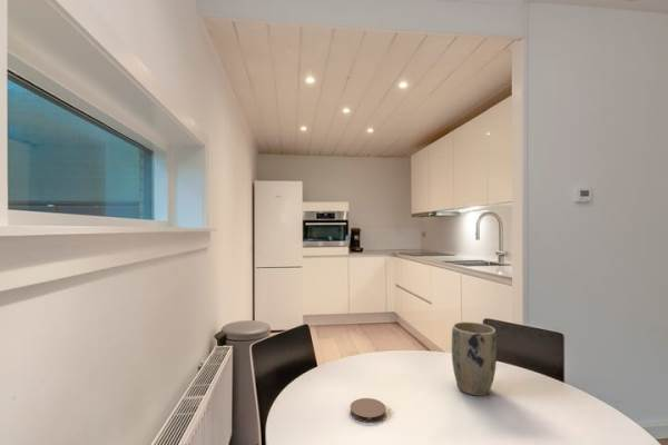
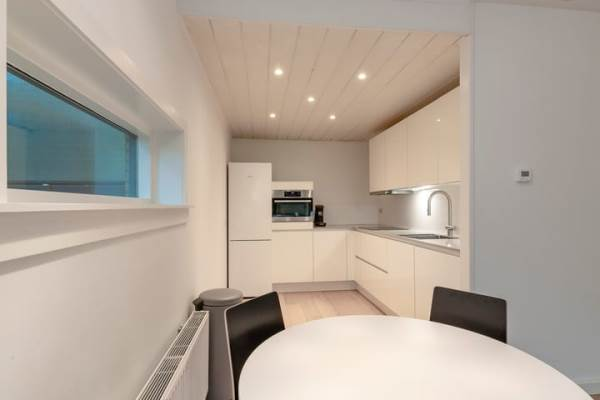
- plant pot (473, 357)
- coaster (367, 409)
